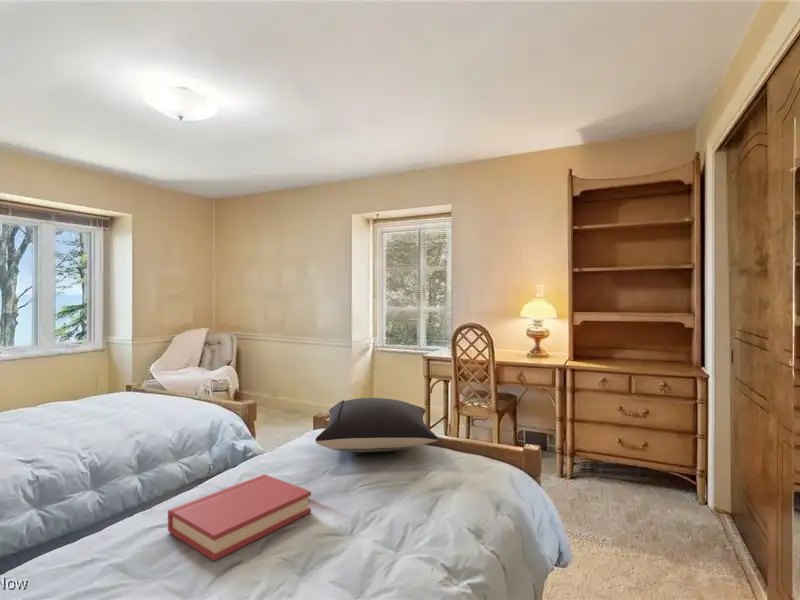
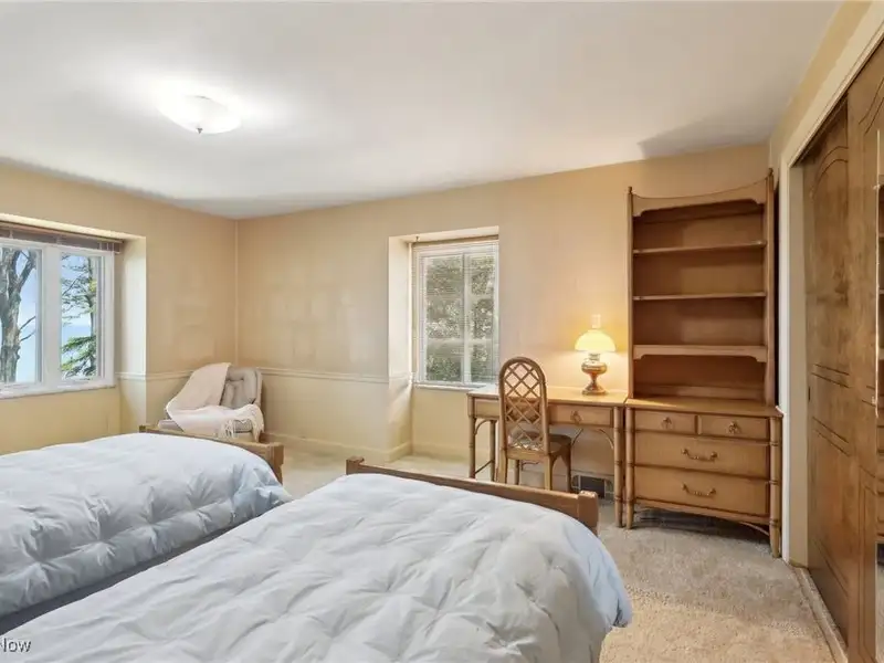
- hardback book (242, 510)
- pillow (377, 423)
